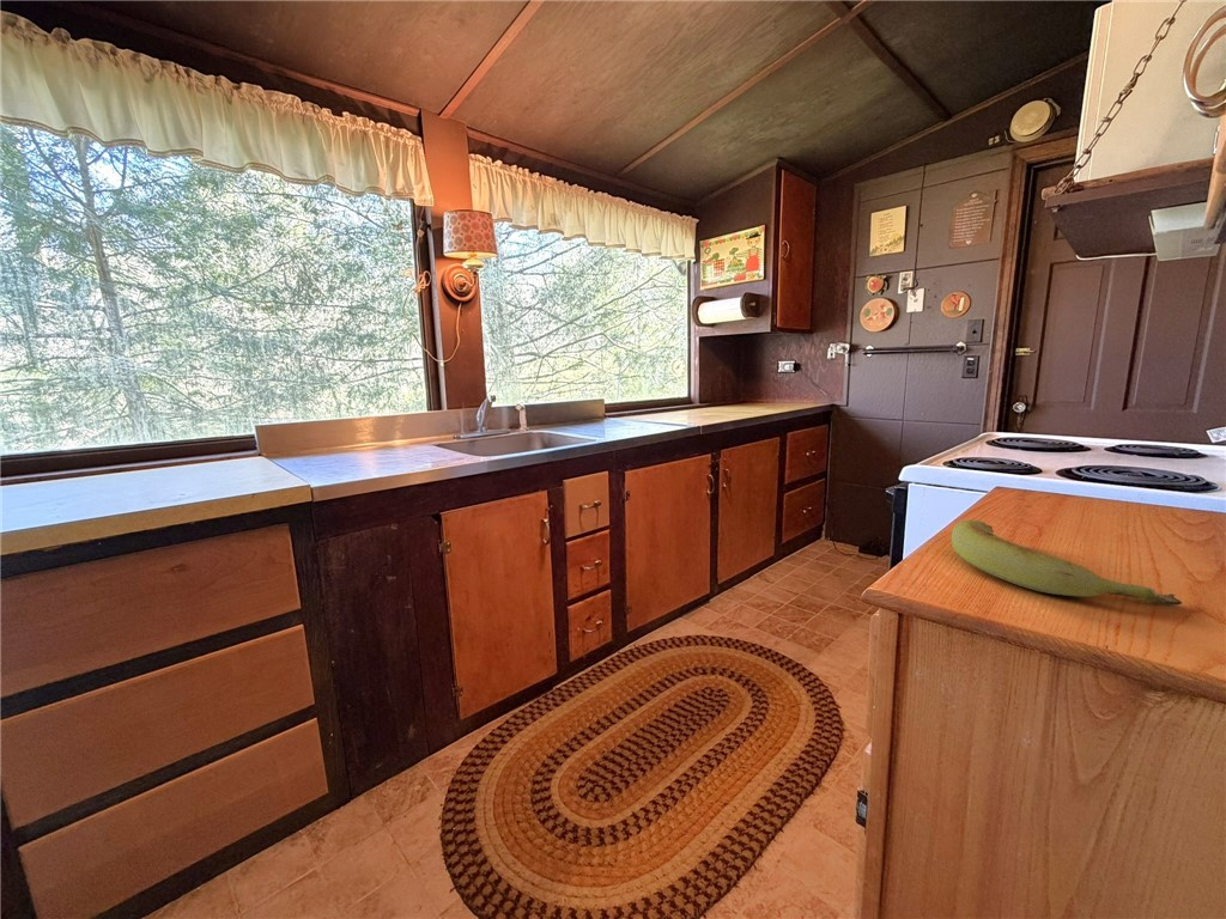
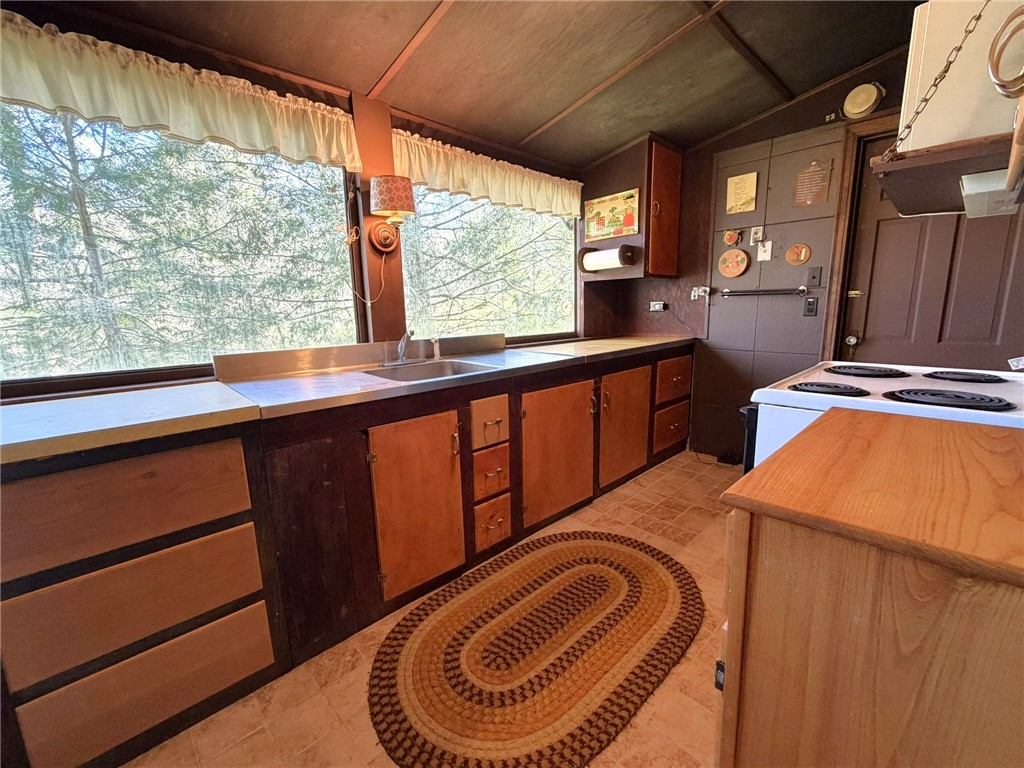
- banana (1048, 555)
